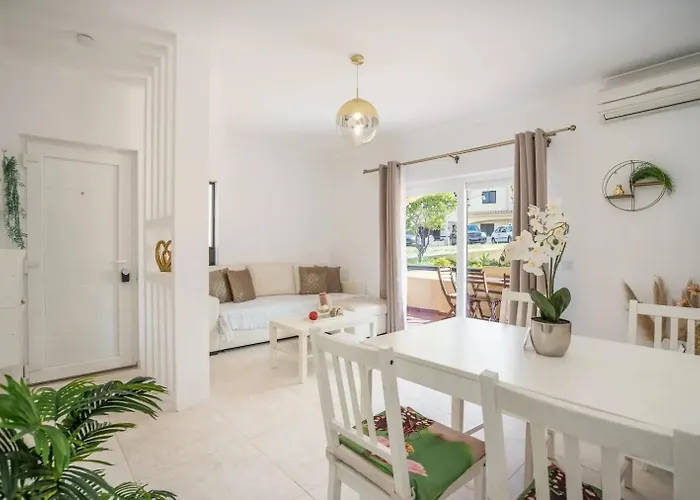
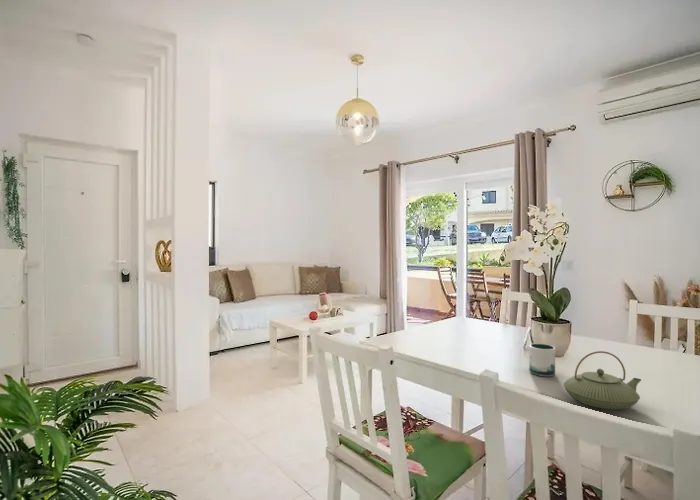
+ teapot (604, 376)
+ mug (542, 358)
